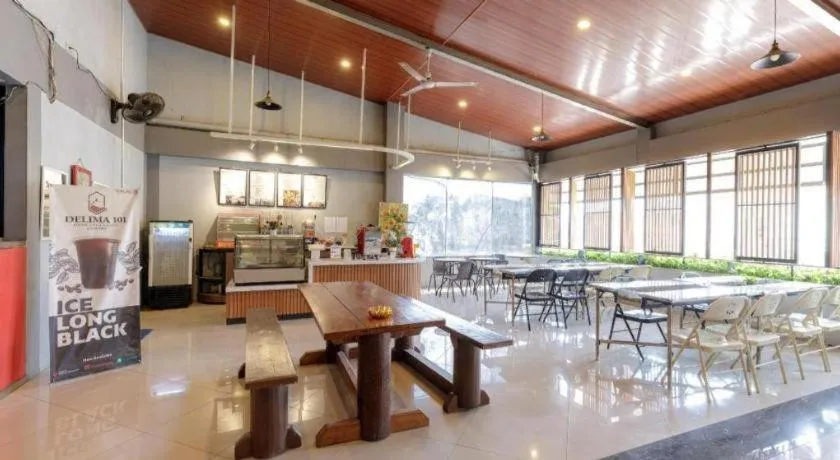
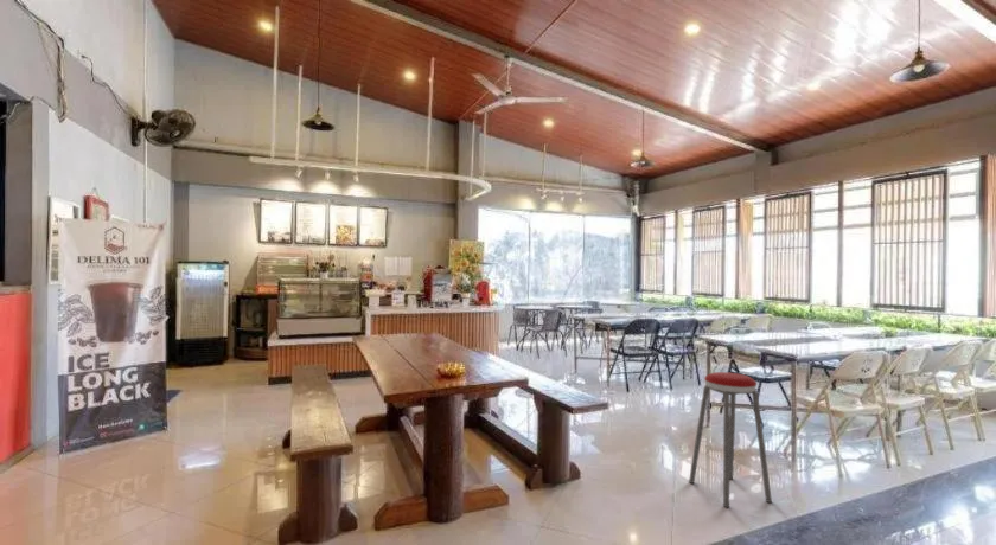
+ music stool (729, 432)
